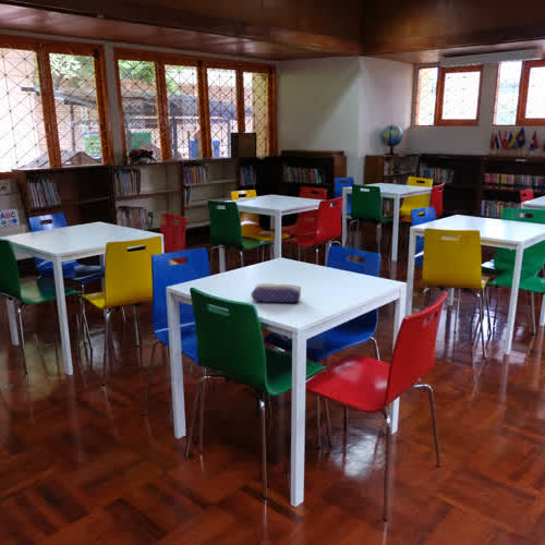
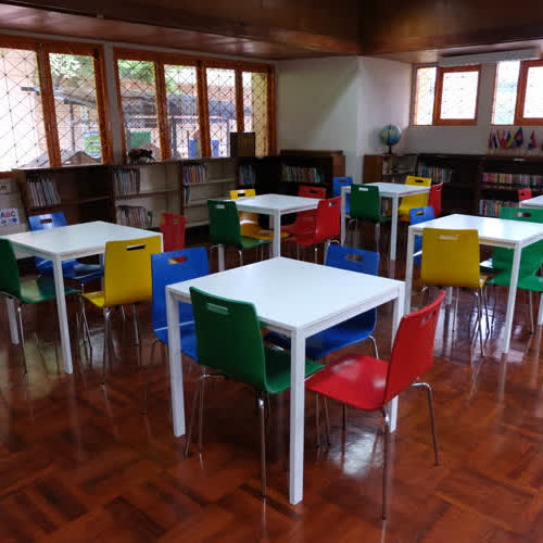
- pencil case (276, 292)
